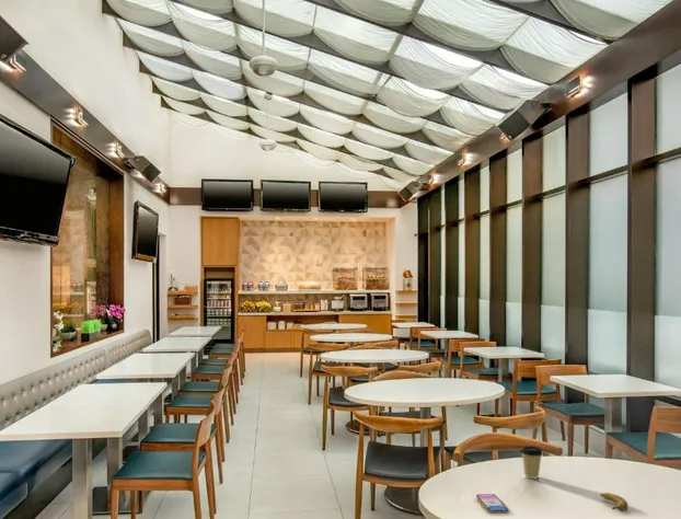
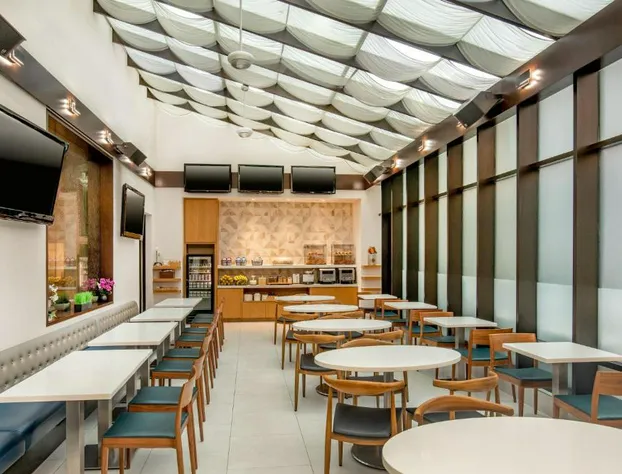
- coffee cup (531, 461)
- banana (612, 500)
- smartphone (492, 503)
